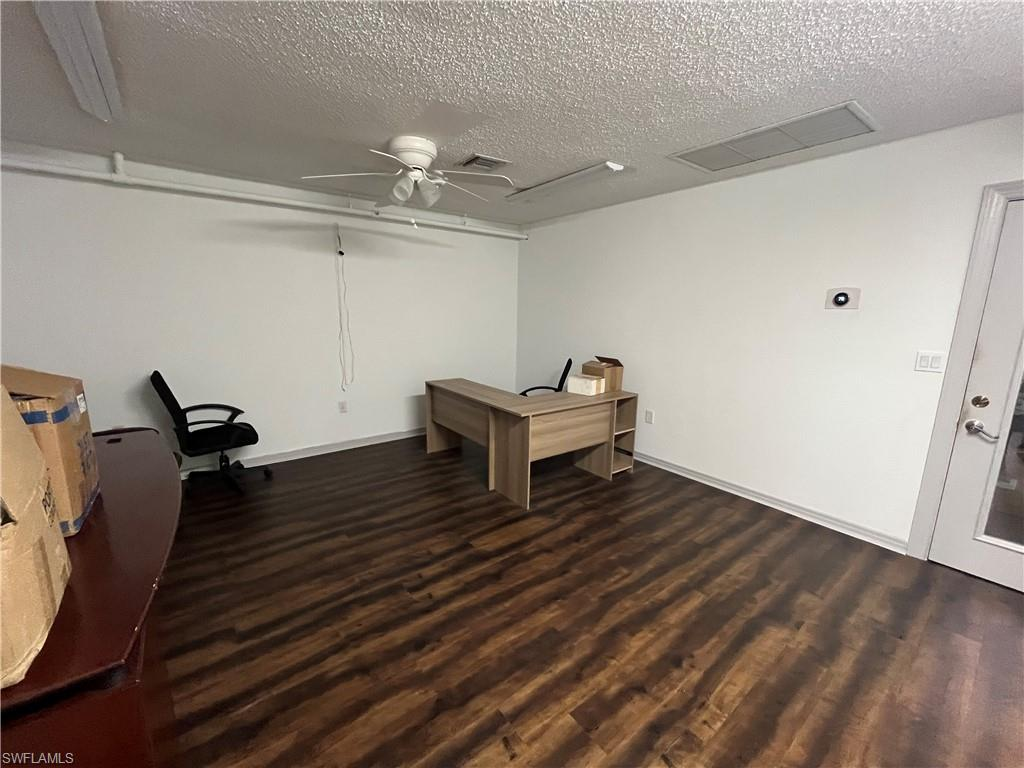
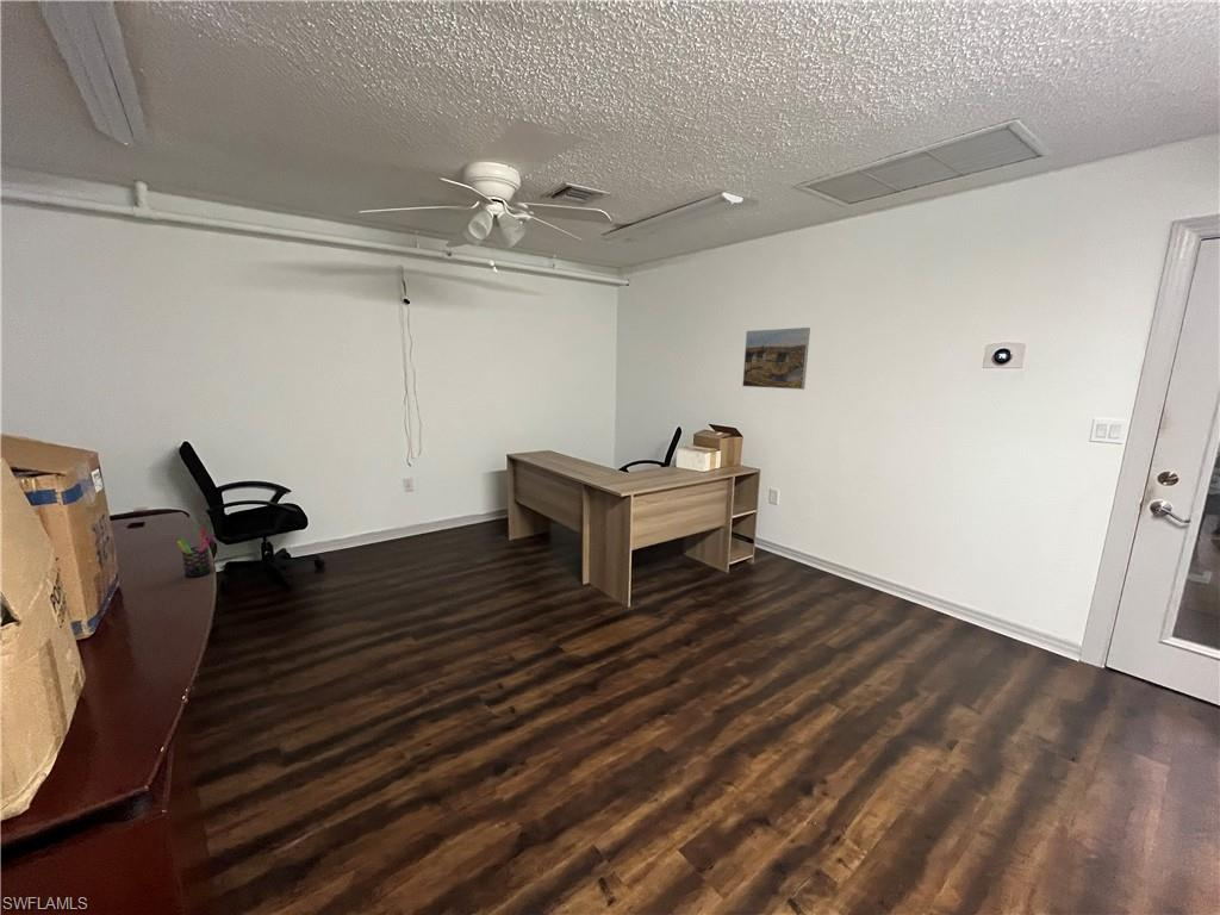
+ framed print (773, 359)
+ pen holder (194, 553)
